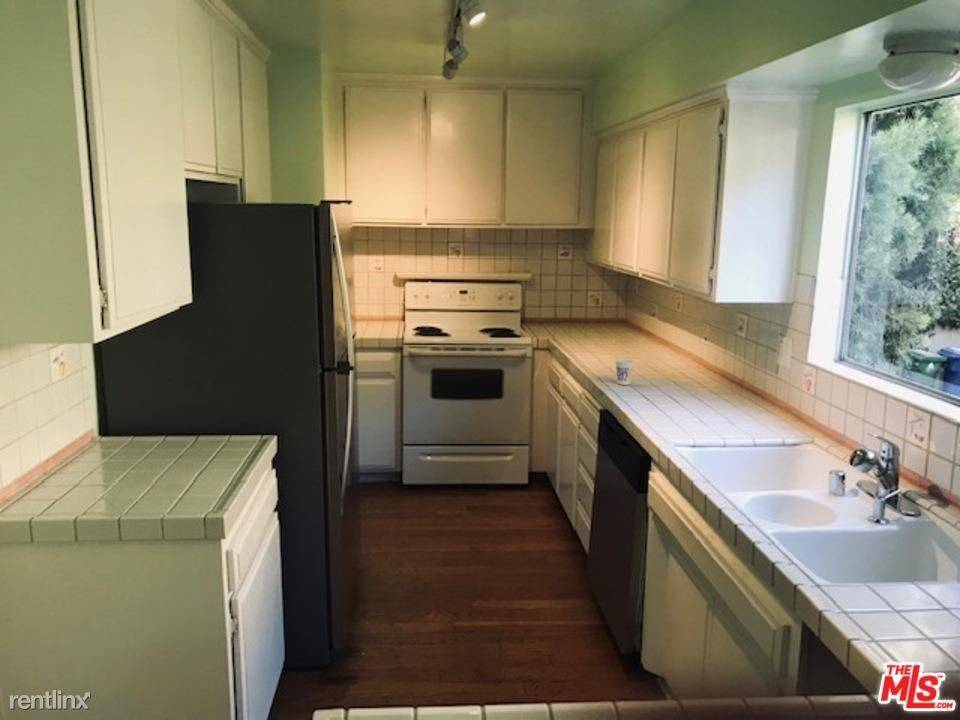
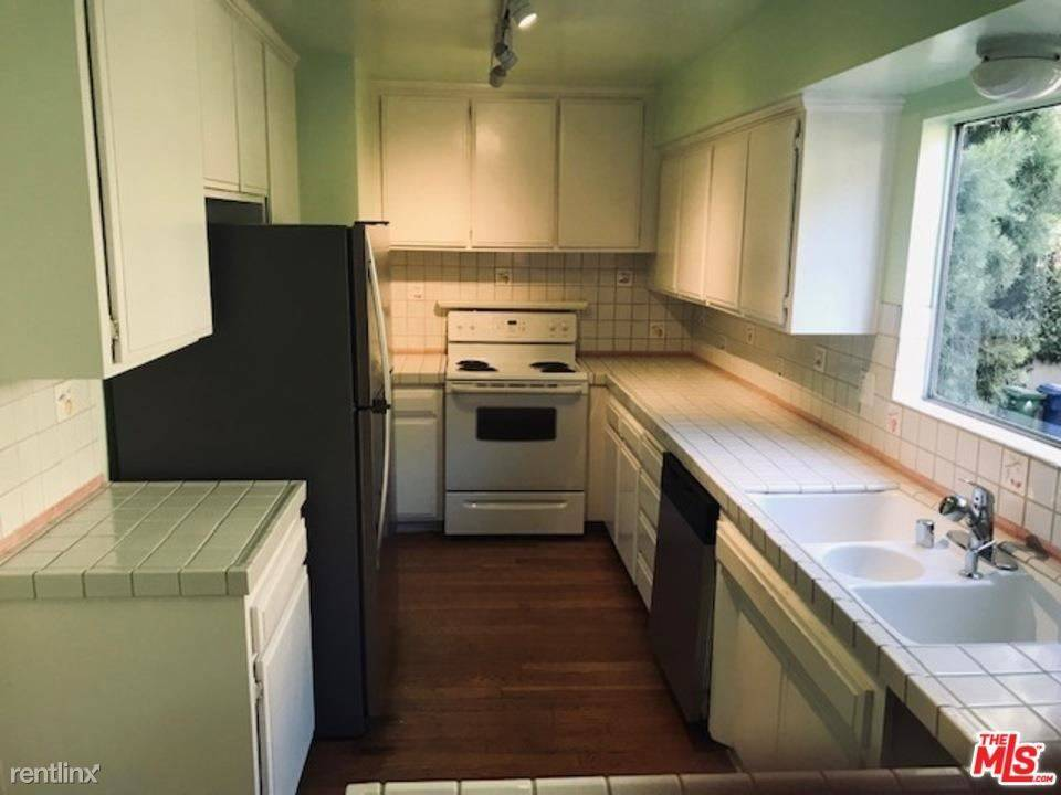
- cup (624, 372)
